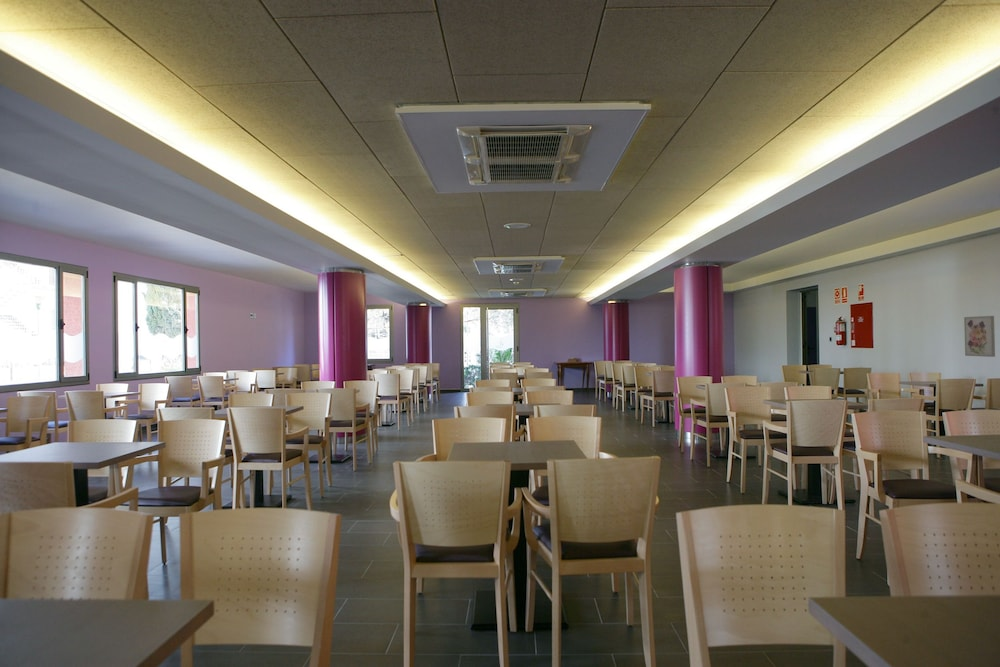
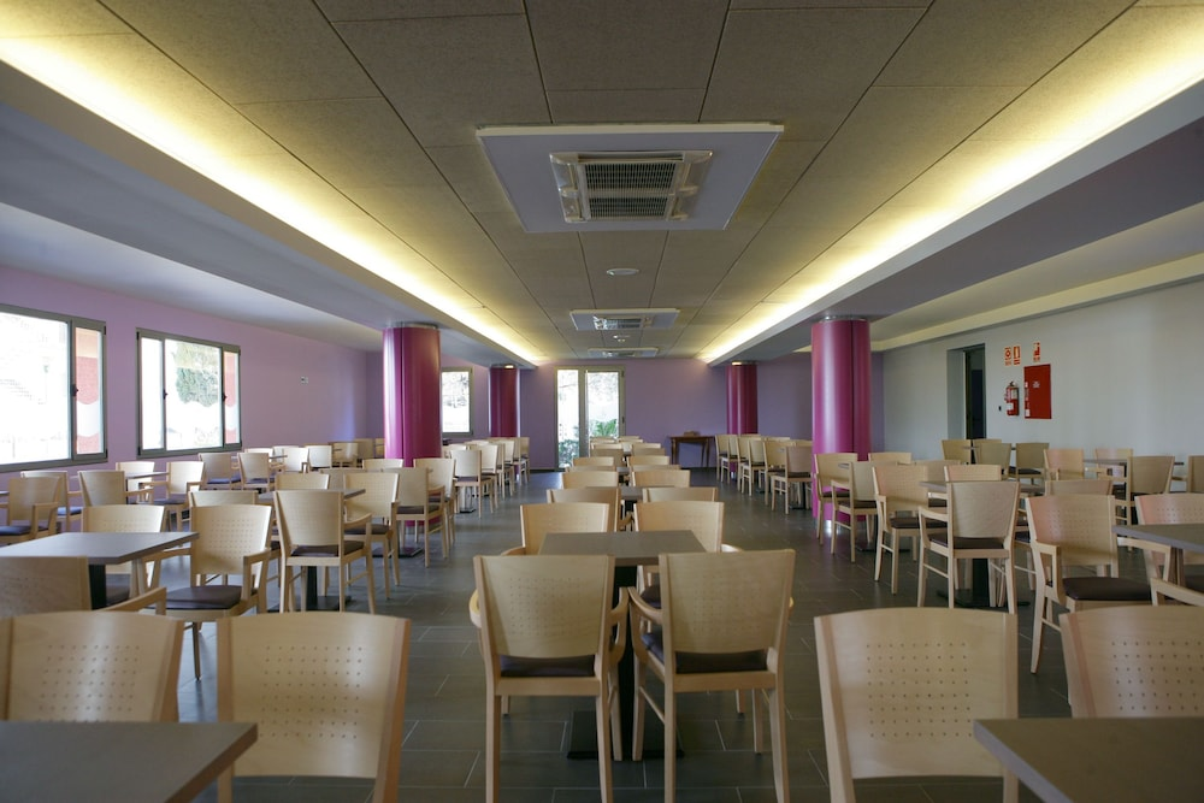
- wall art (979, 336)
